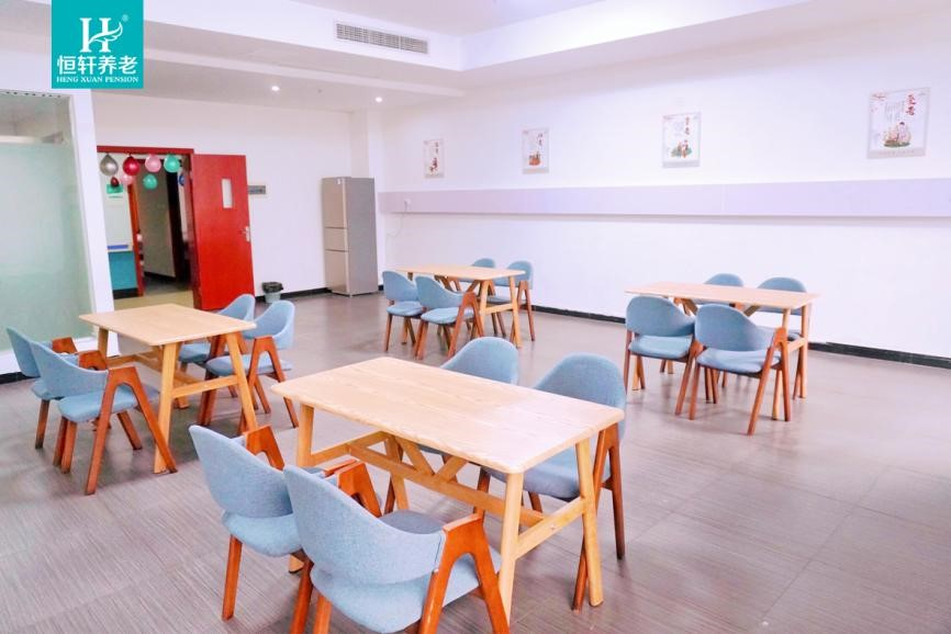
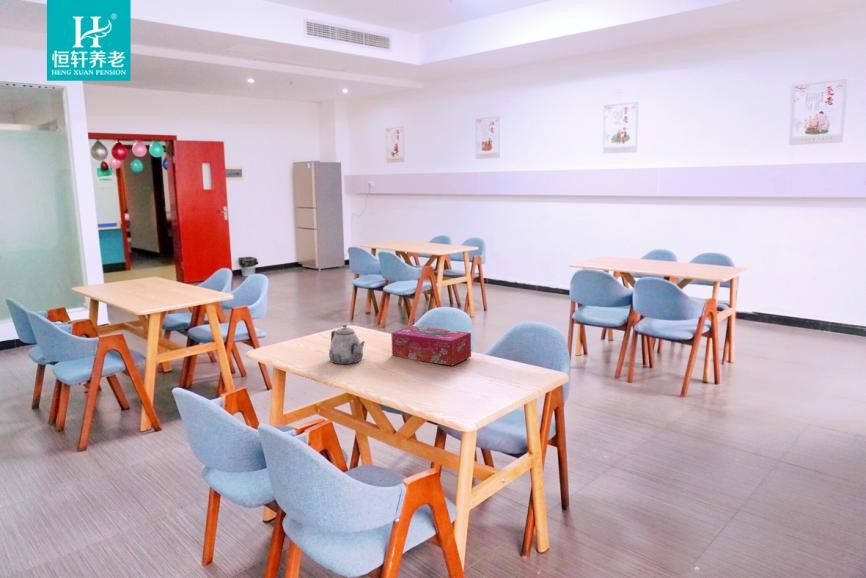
+ teapot (347, 343)
+ tissue box (431, 344)
